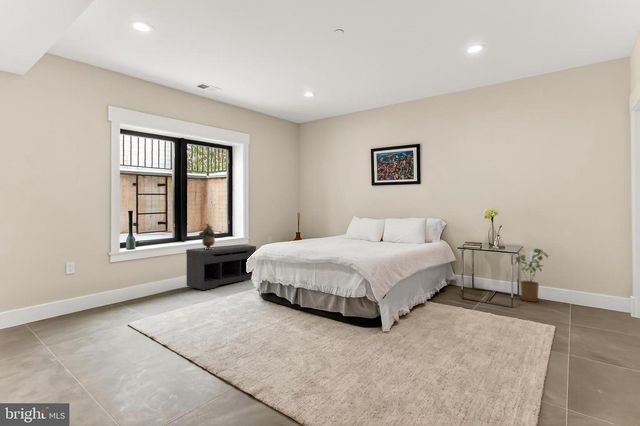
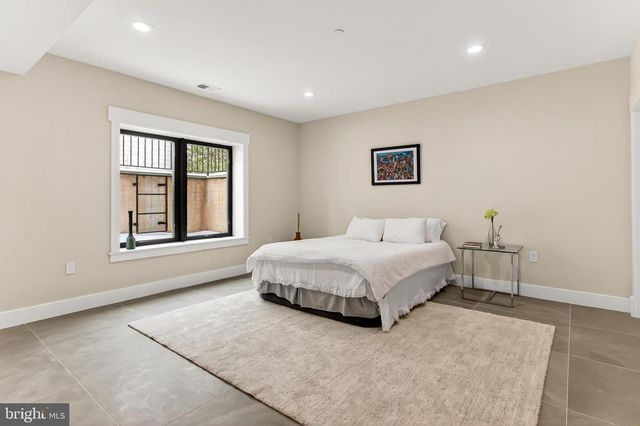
- house plant (530, 274)
- bench (222, 264)
- potted plant (207, 236)
